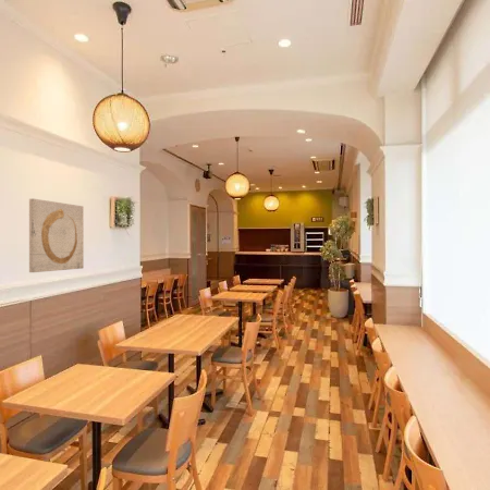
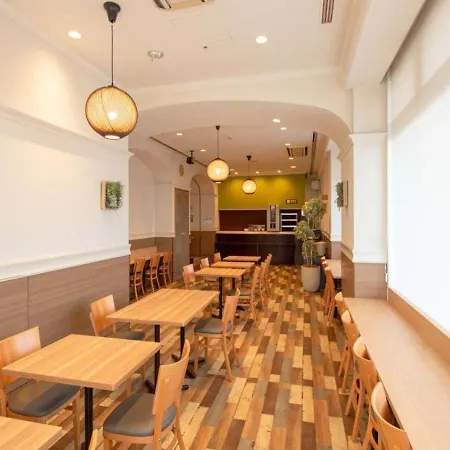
- wall art (58, 236)
